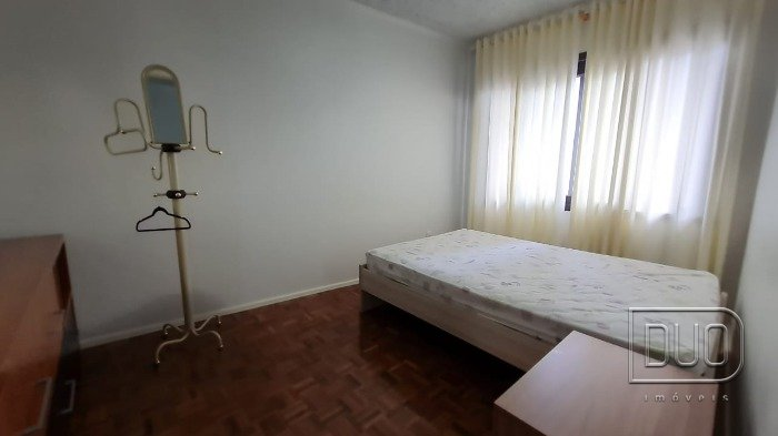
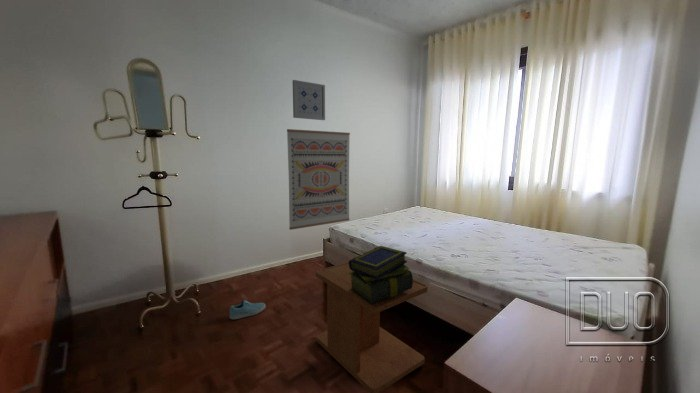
+ sneaker (248, 307)
+ side table (367, 316)
+ wall art (320, 178)
+ stack of books (380, 271)
+ wall art (309, 101)
